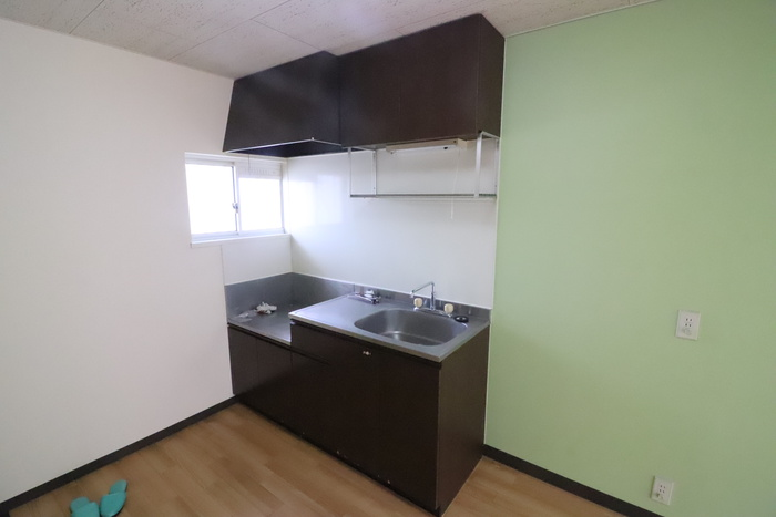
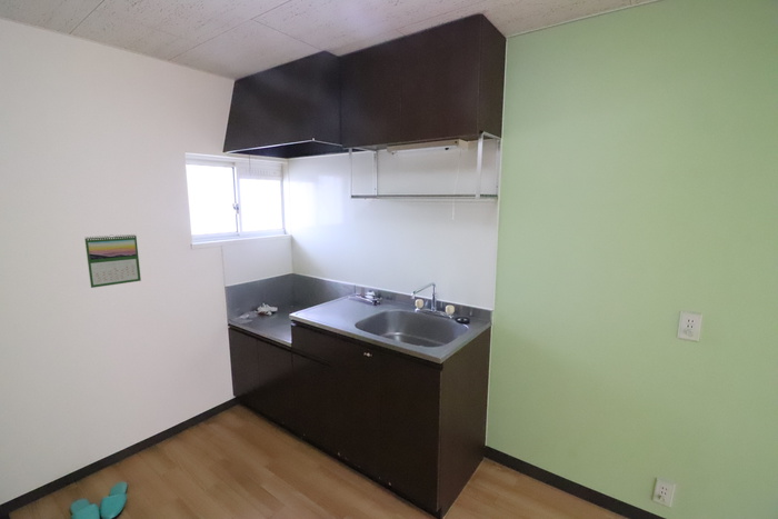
+ calendar (113, 259)
